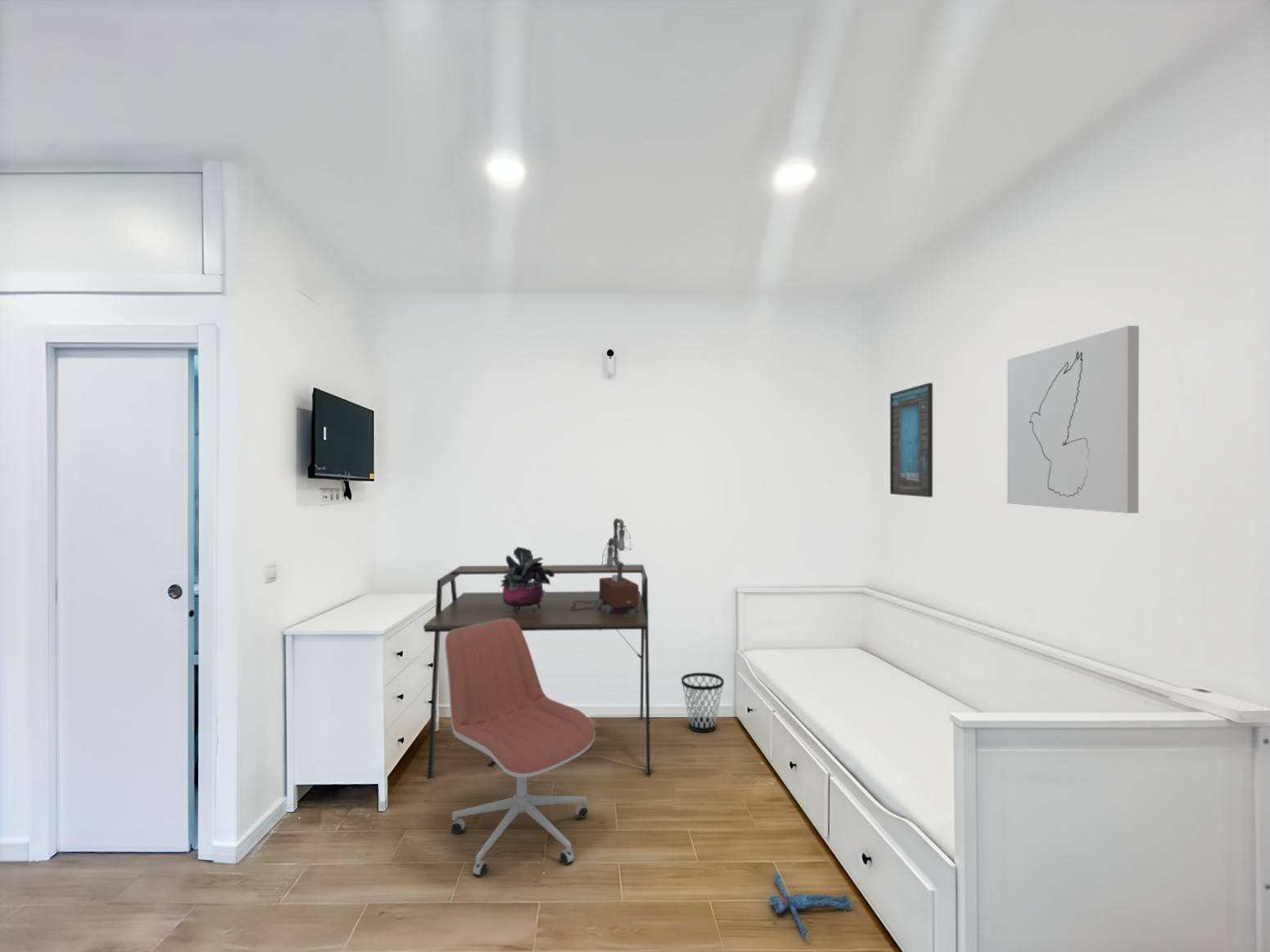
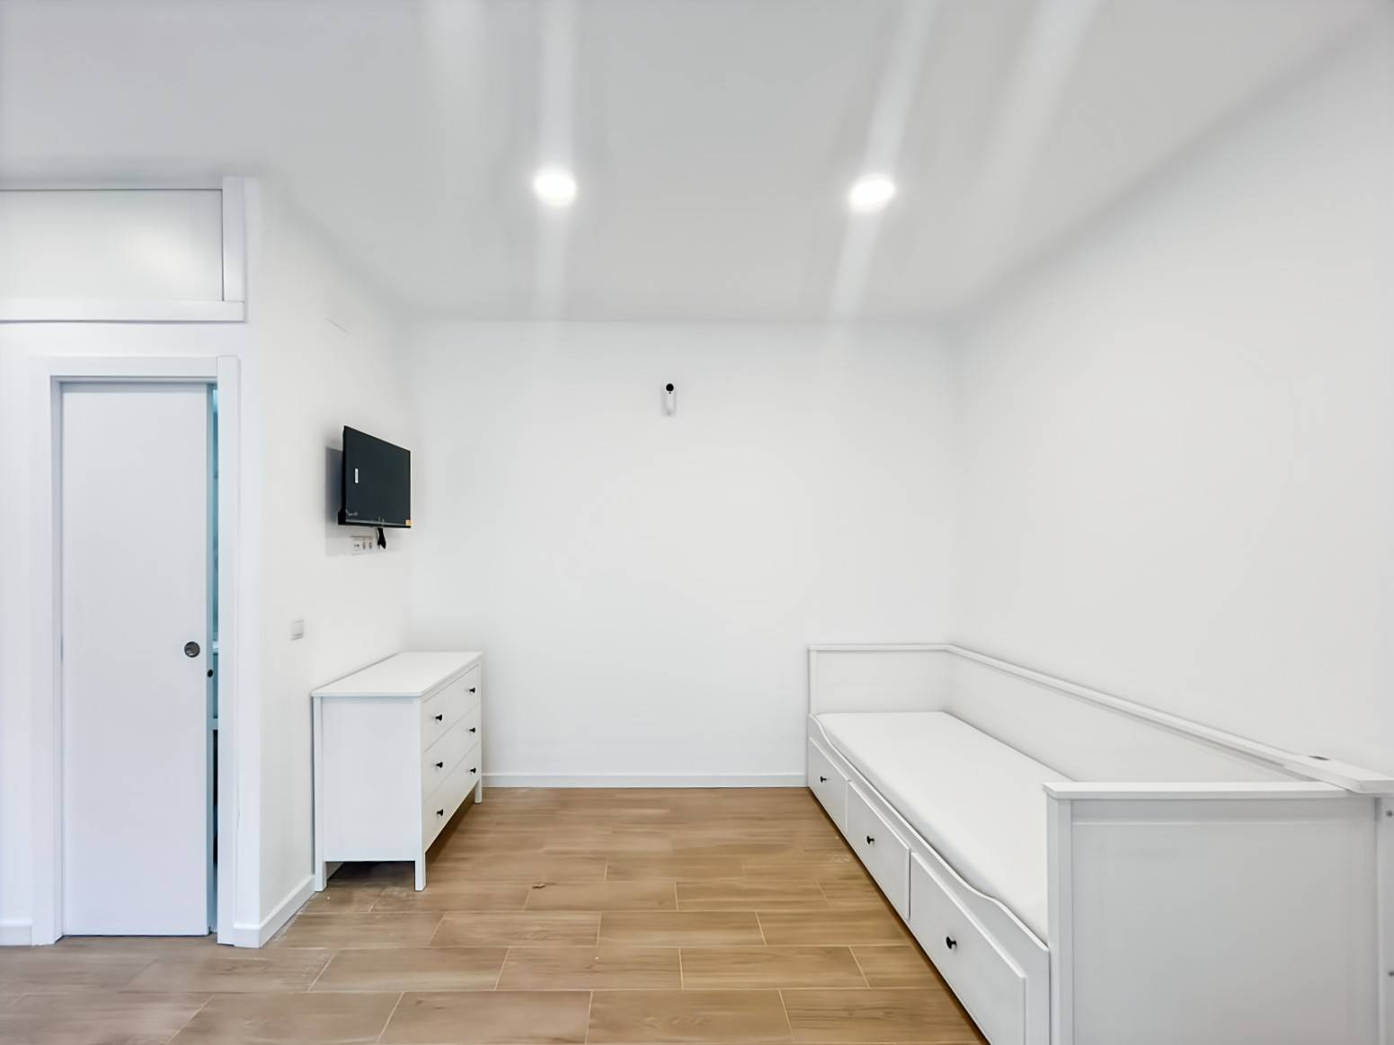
- desk (546, 629)
- wastebasket (702, 703)
- plush toy (811, 901)
- table lamp (602, 561)
- potted plant (524, 576)
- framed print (910, 442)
- wall art (1064, 426)
- office chair (518, 734)
